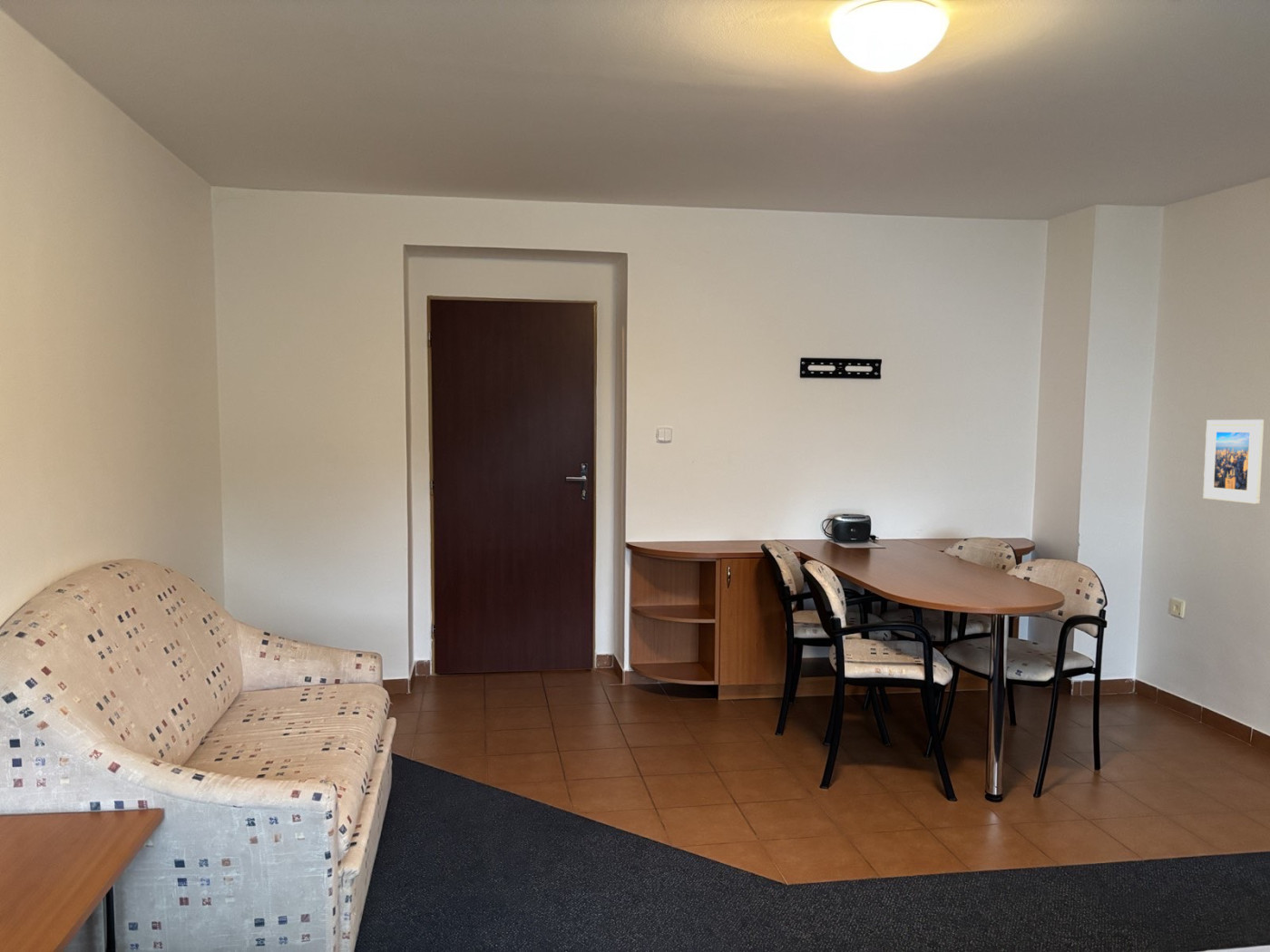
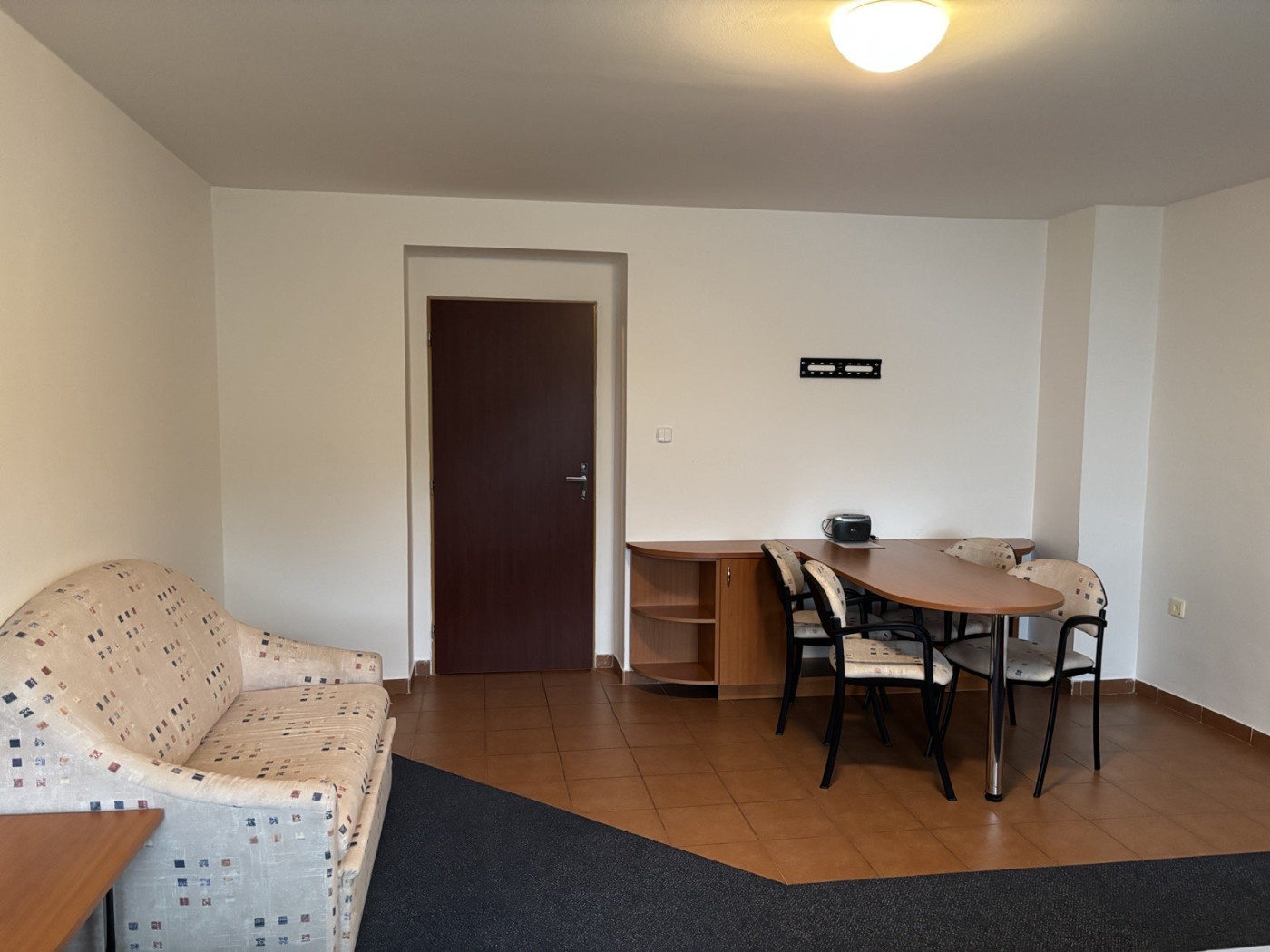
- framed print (1232, 460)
